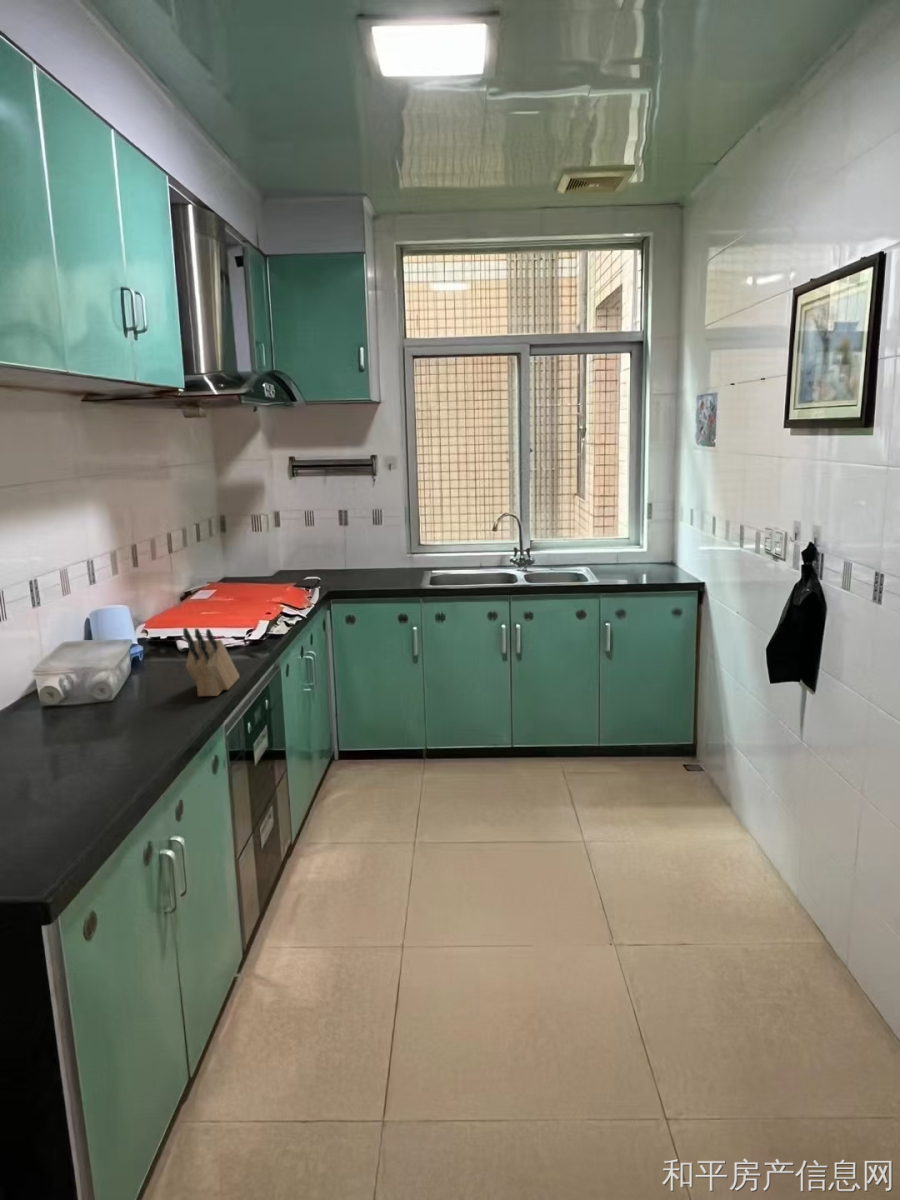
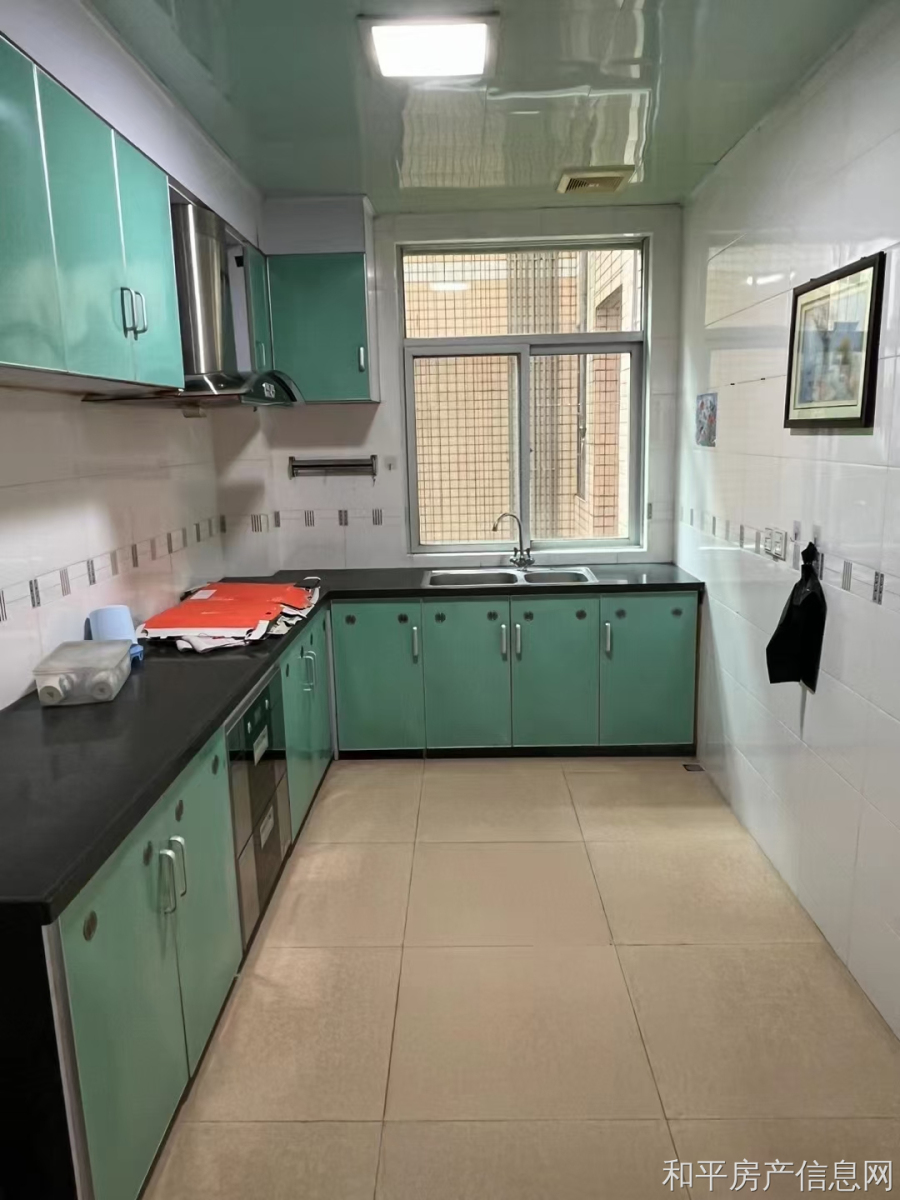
- knife block (210, 655)
